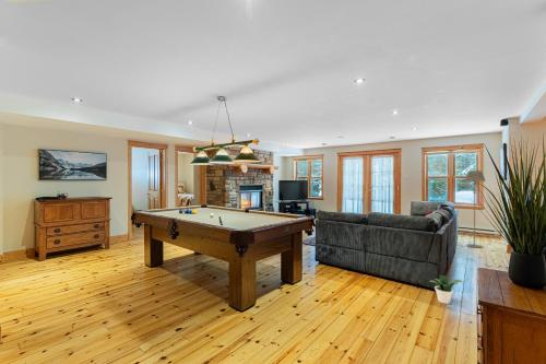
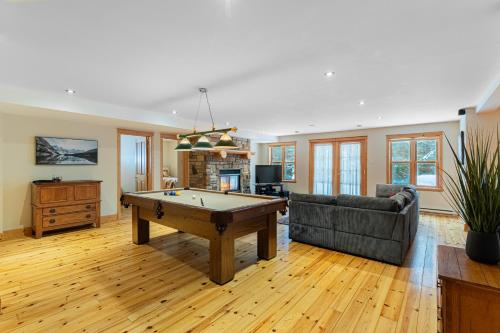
- potted plant (446, 290)
- floor lamp (474, 208)
